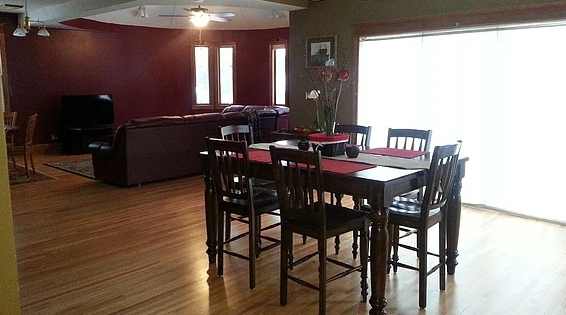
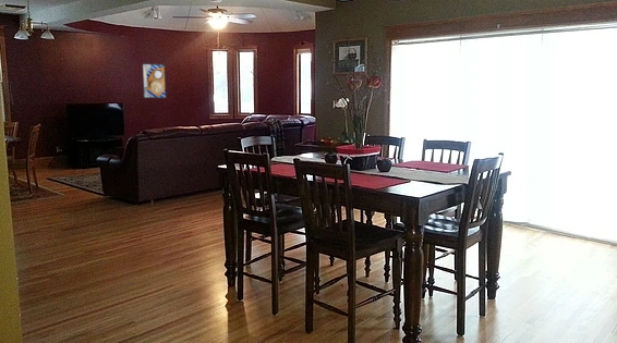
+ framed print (154, 81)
